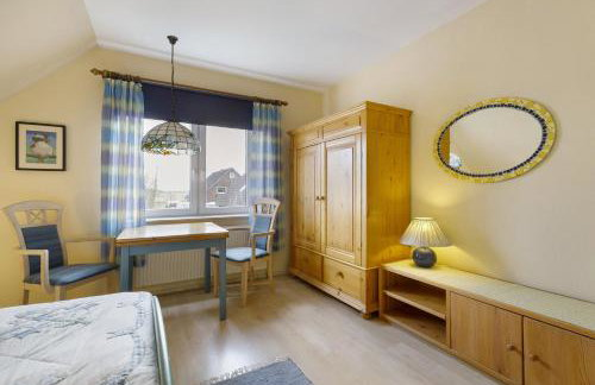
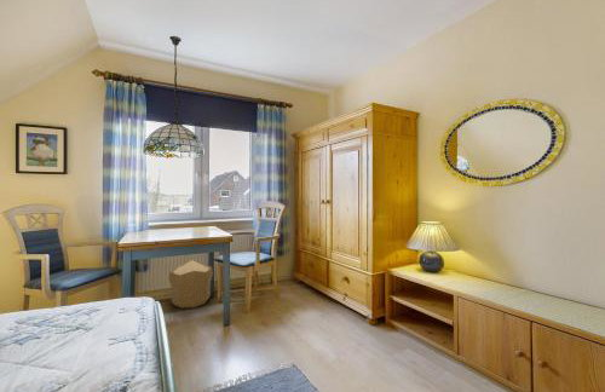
+ pouf (191, 281)
